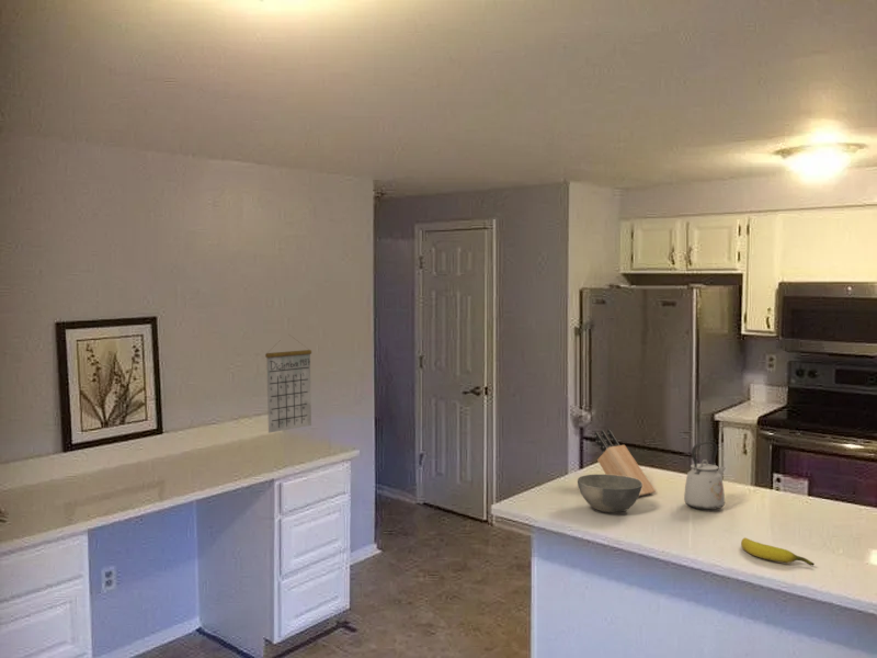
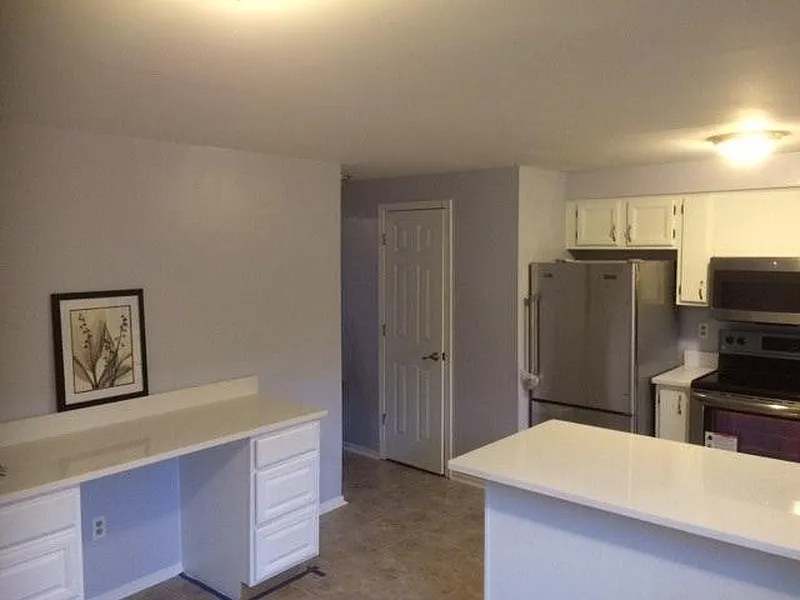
- bowl (608, 495)
- calendar (289, 381)
- knife block (622, 461)
- kettle (708, 473)
- banana (771, 549)
